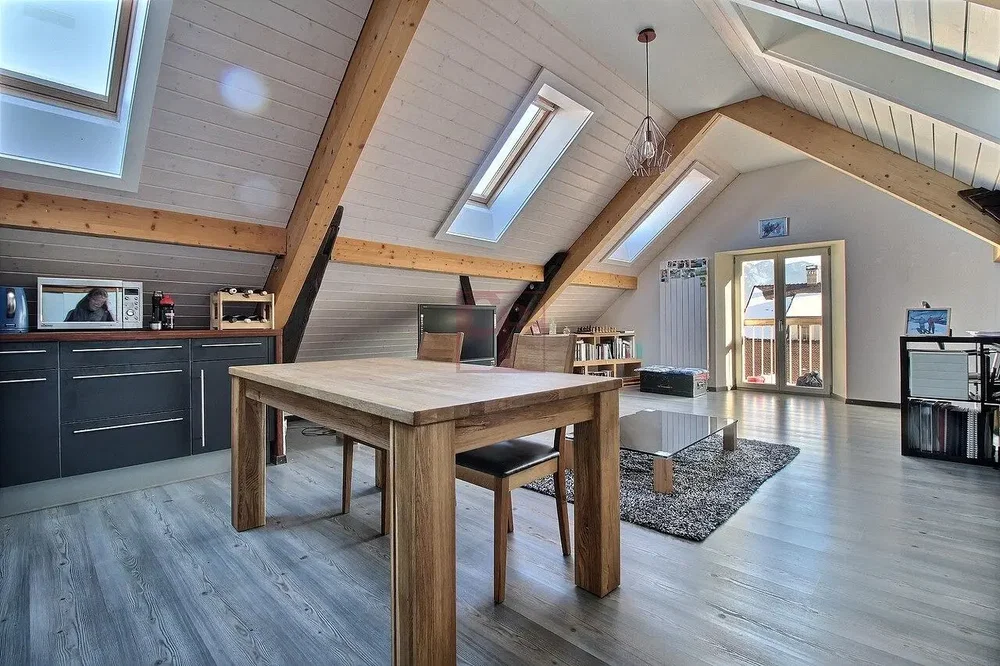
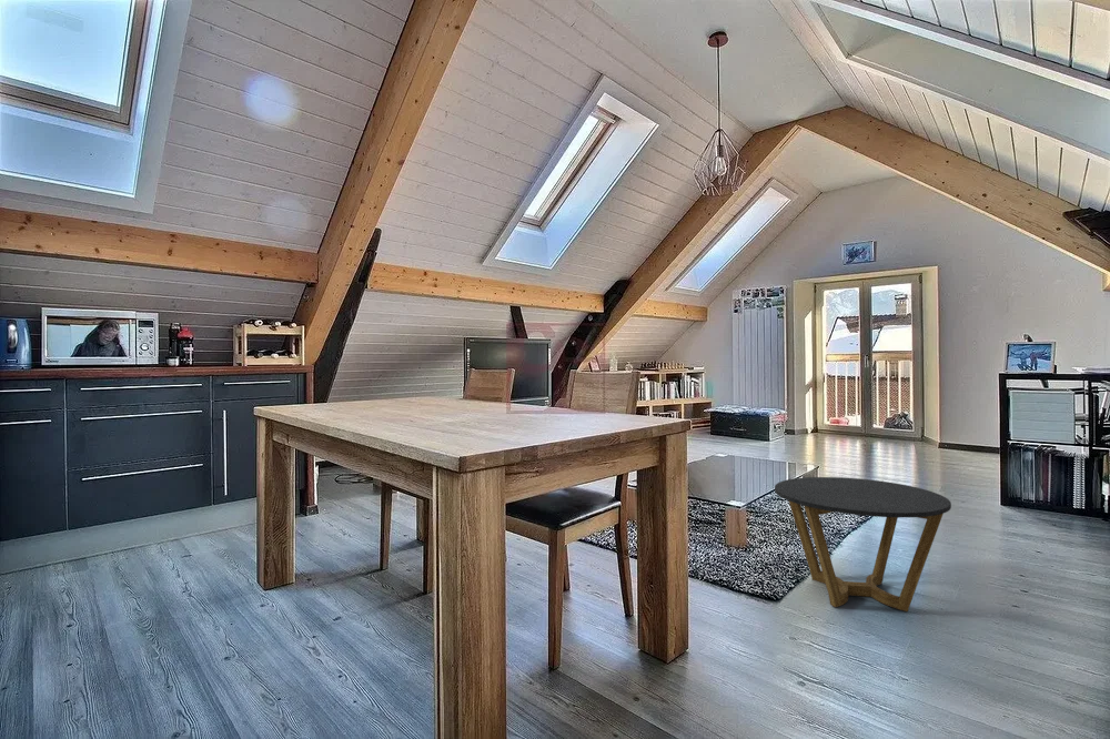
+ side table (878, 549)
